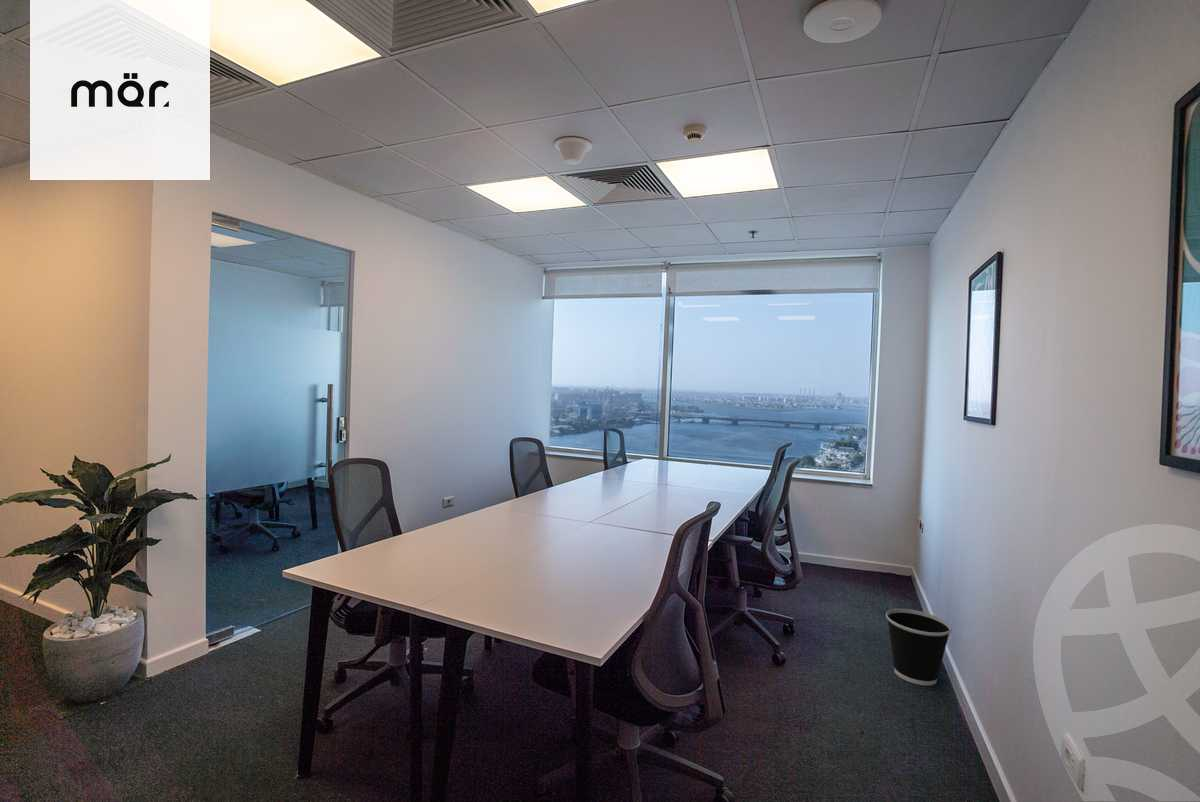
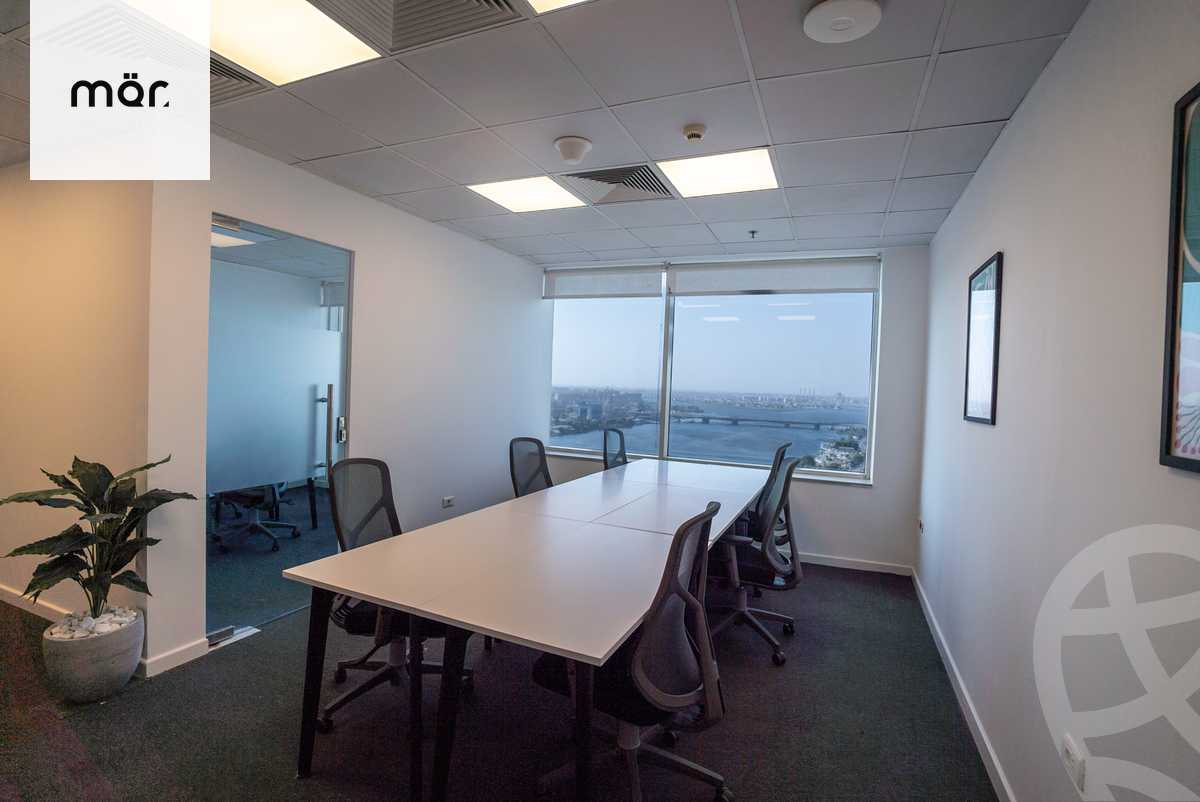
- wastebasket (916, 647)
